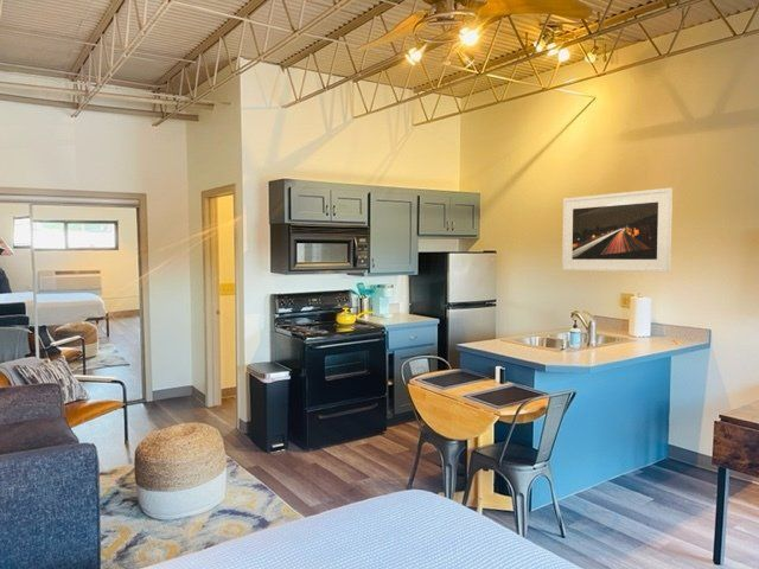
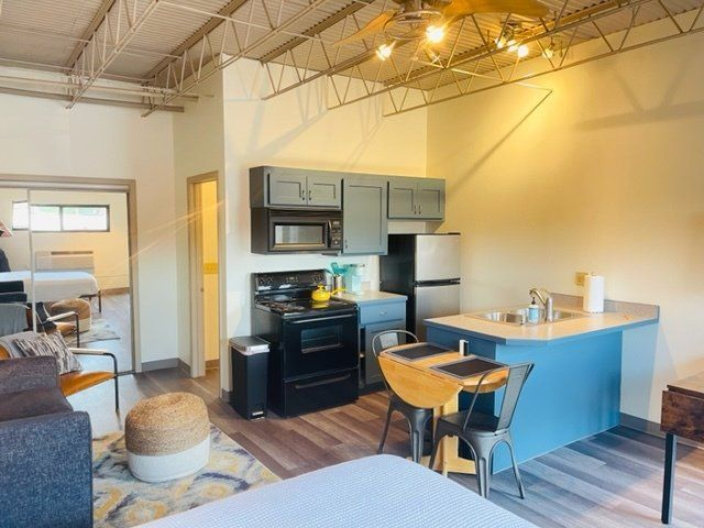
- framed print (612, 232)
